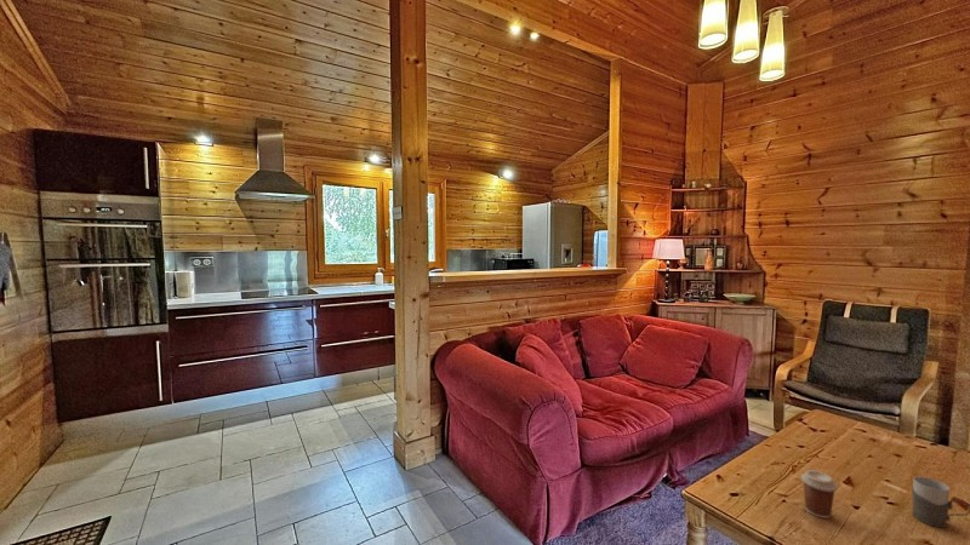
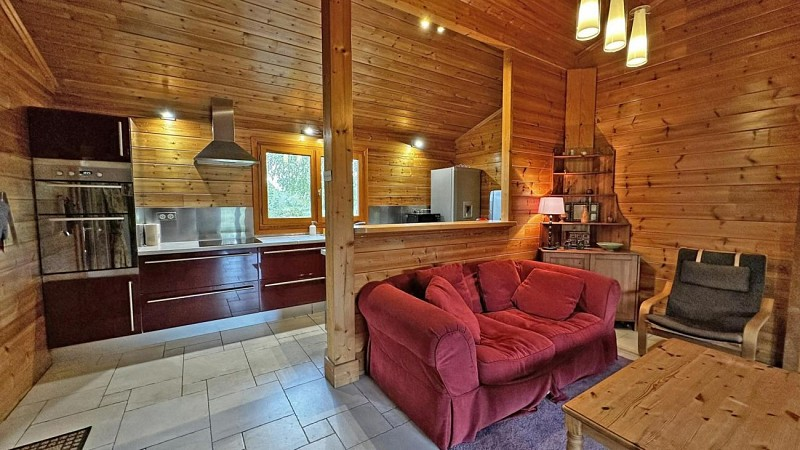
- coffee cup (817, 493)
- mug (940, 504)
